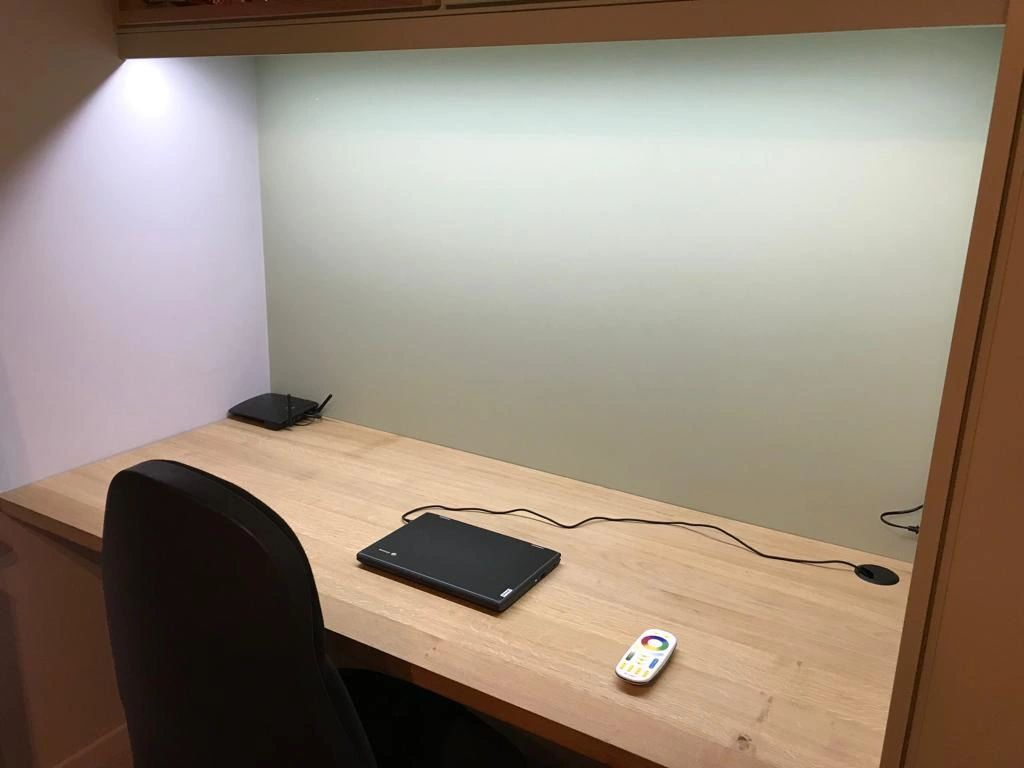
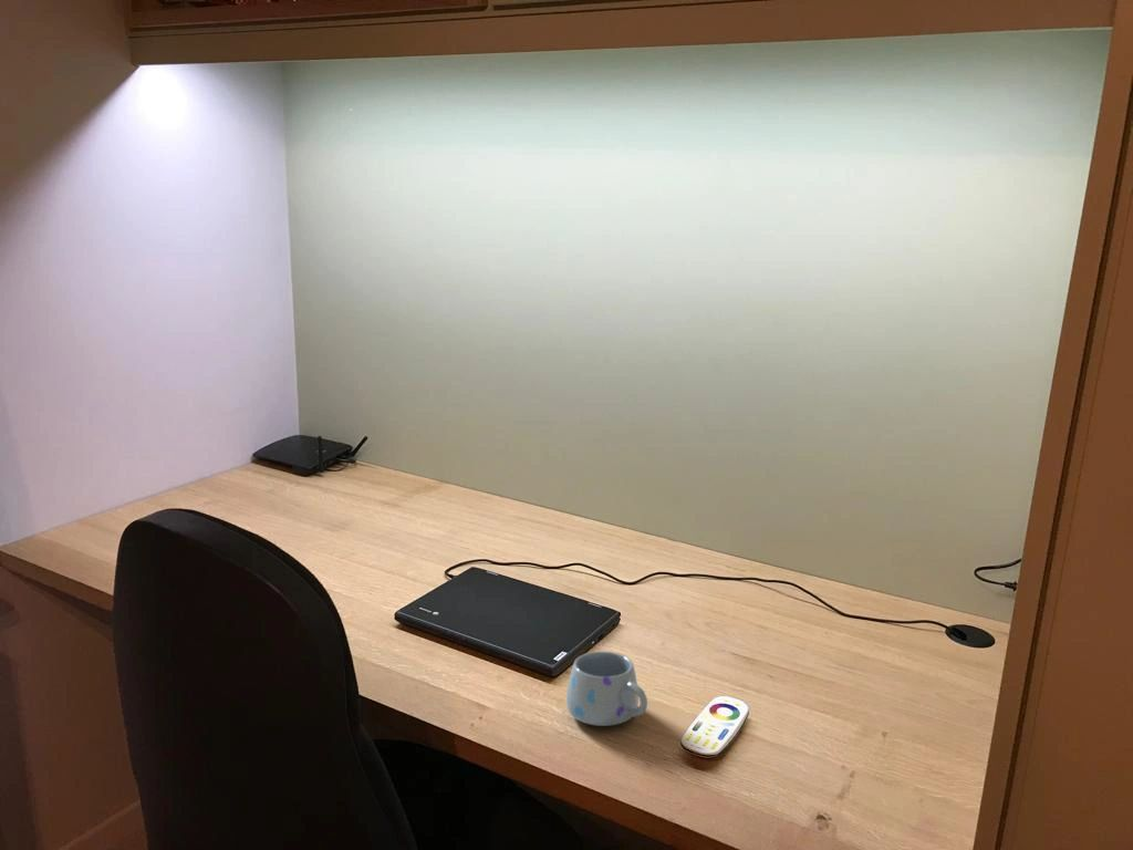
+ mug (611, 693)
